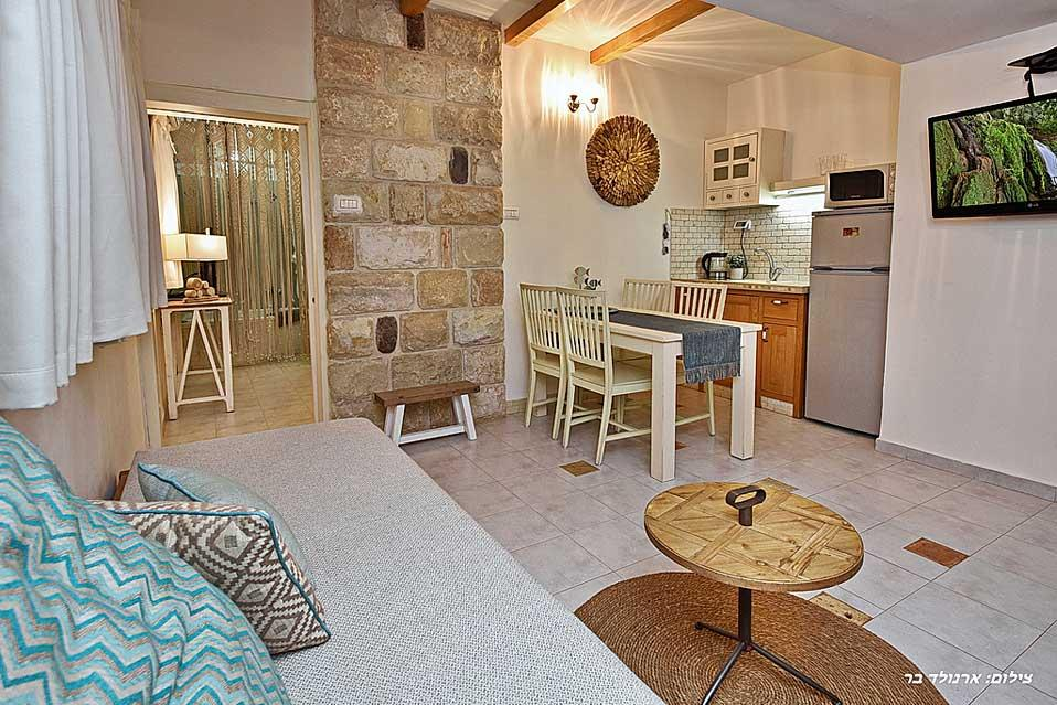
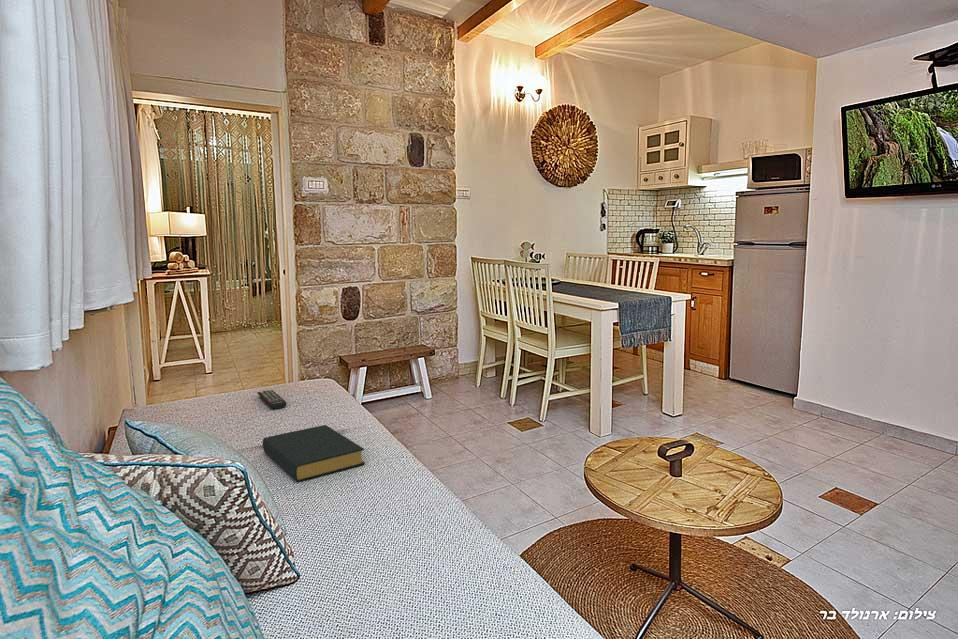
+ remote control (271, 398)
+ hardback book (312, 450)
